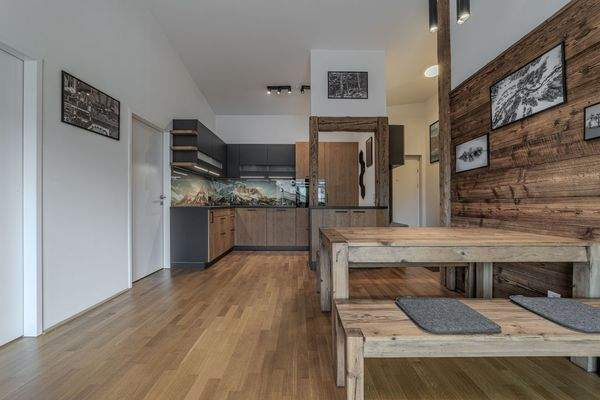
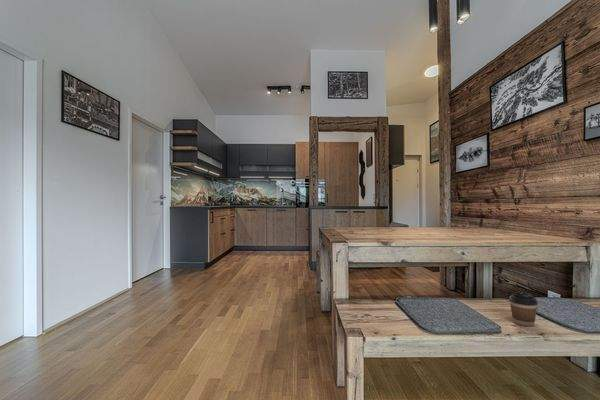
+ coffee cup (523, 307)
